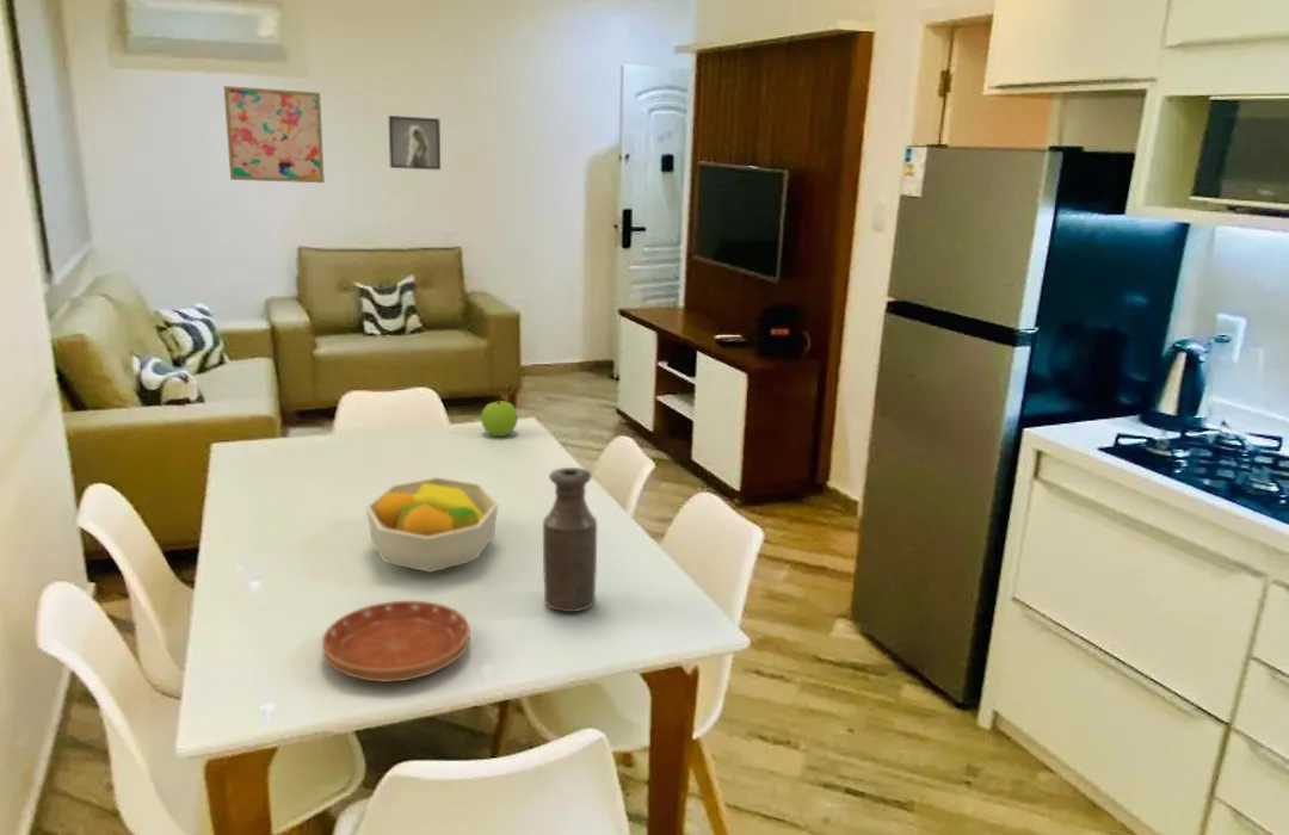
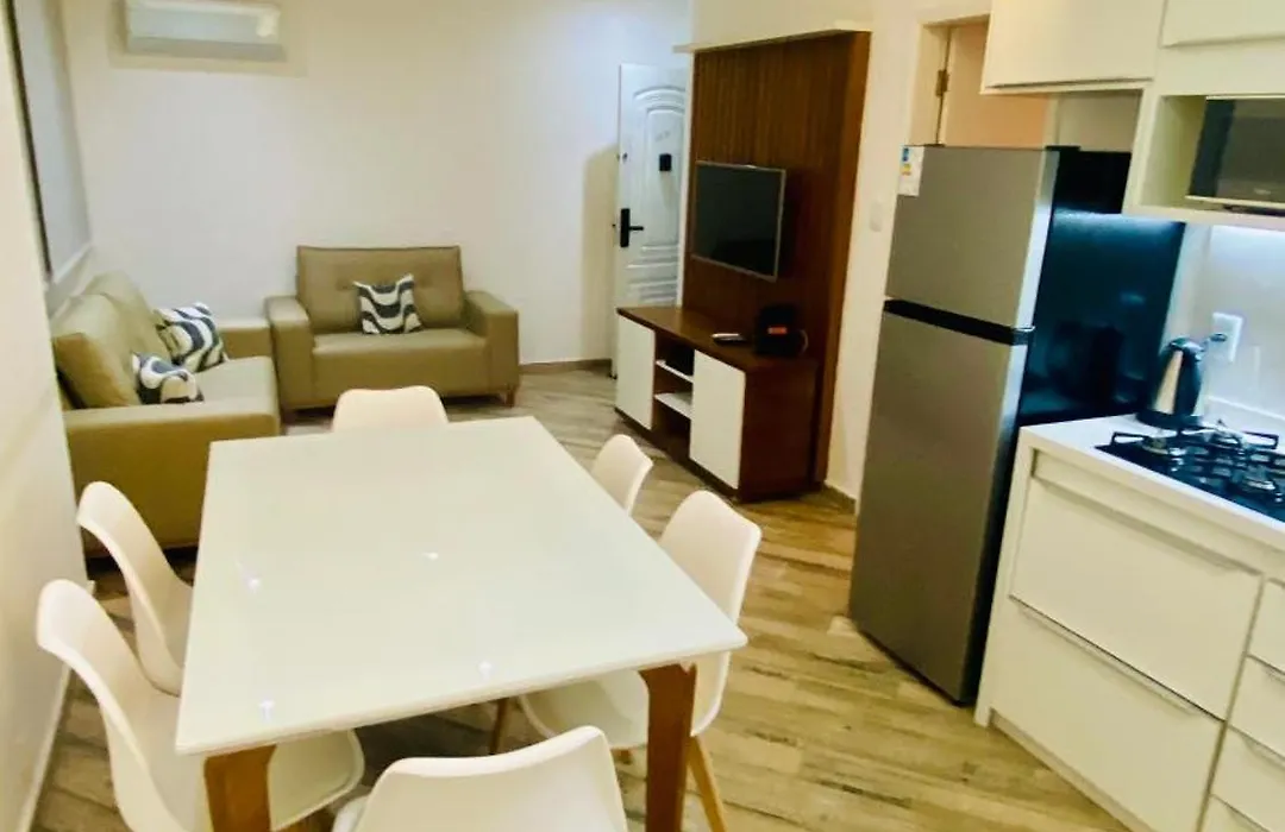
- fruit bowl (432, 517)
- bottle (569, 538)
- wall art (275, 136)
- saucer (397, 642)
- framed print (414, 143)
- apple (499, 419)
